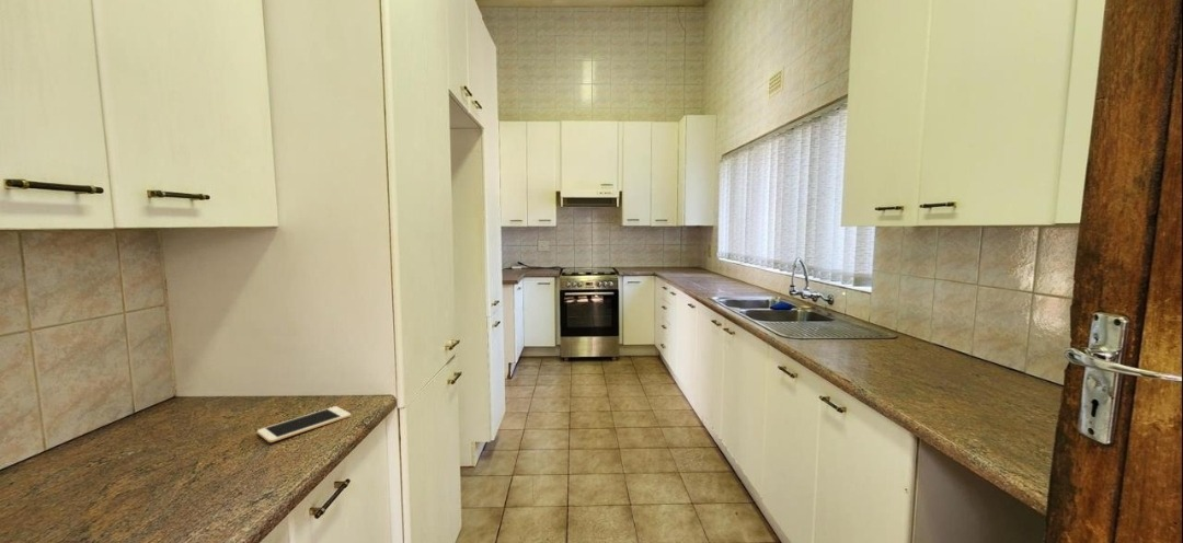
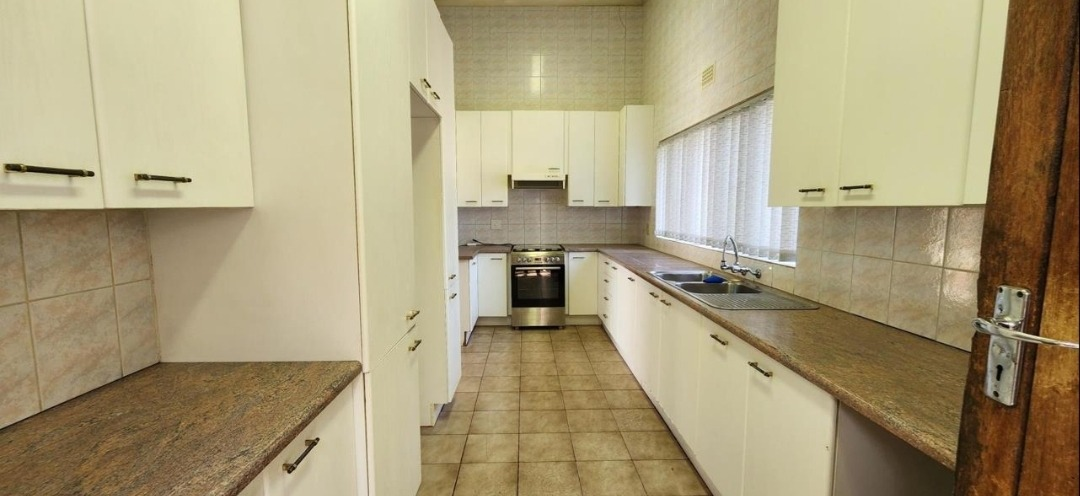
- cell phone (306, 423)
